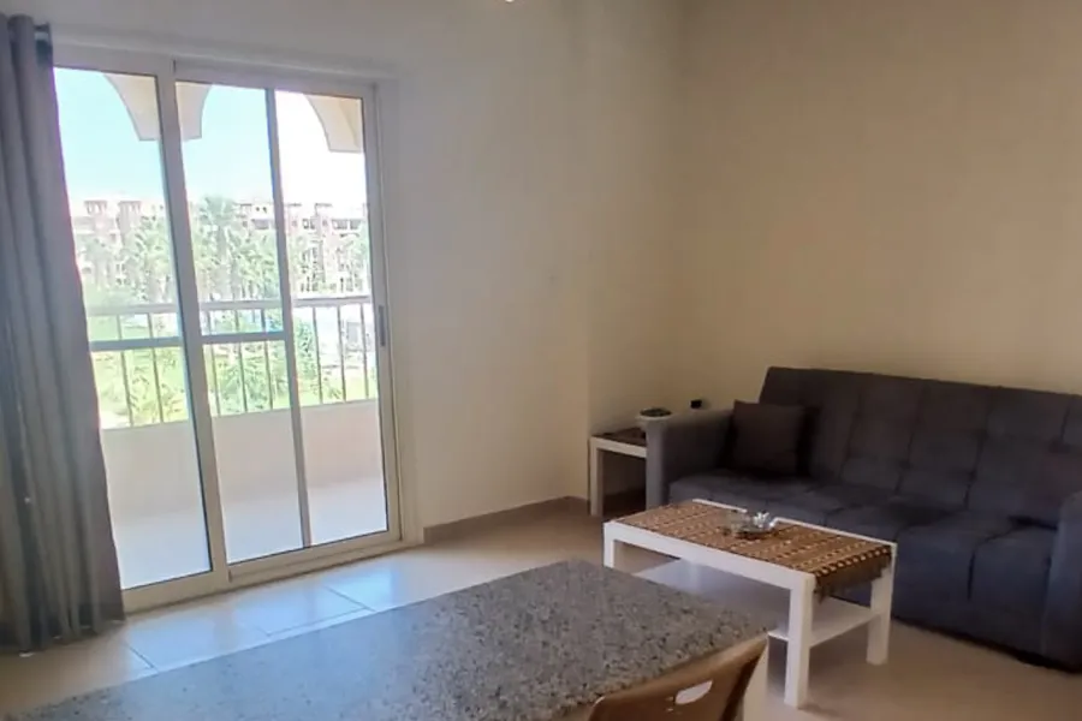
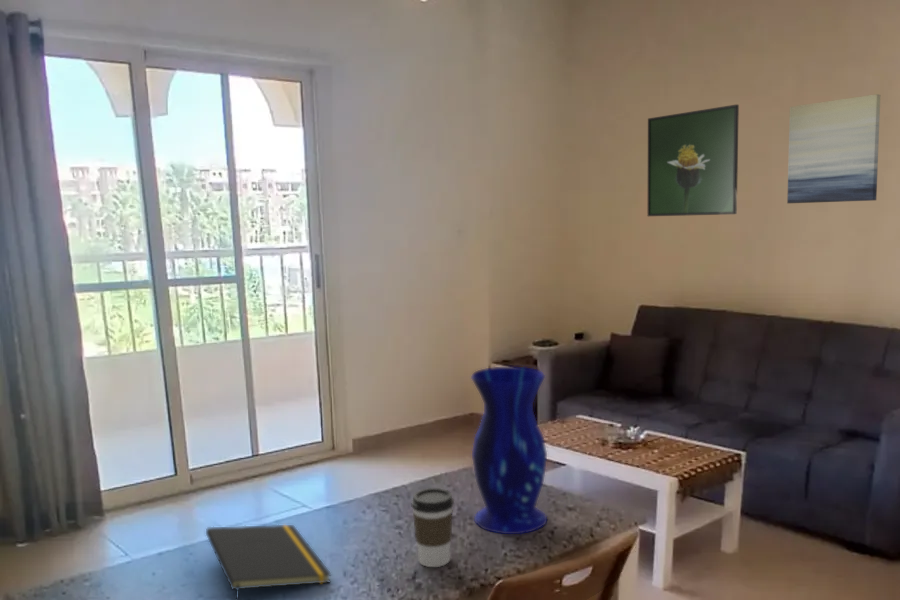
+ vase (509, 446)
+ coffee cup (433, 527)
+ notepad (265, 553)
+ wall art (831, 151)
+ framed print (690, 164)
